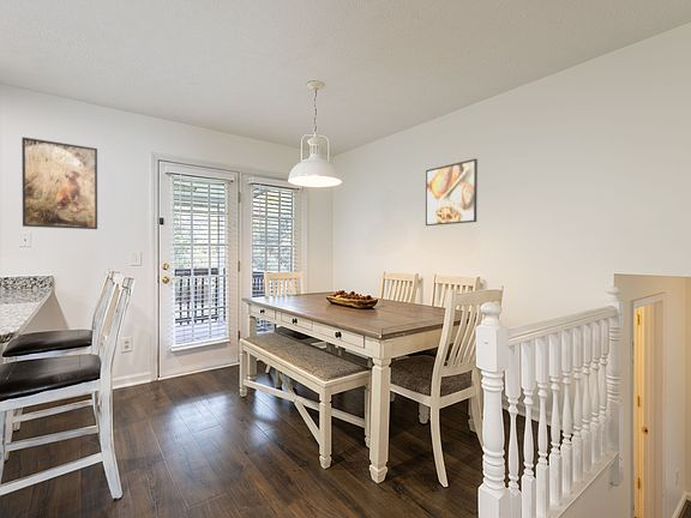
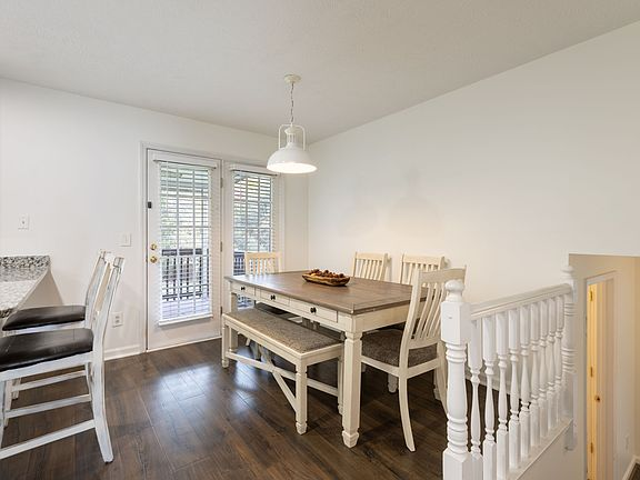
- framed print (449, 194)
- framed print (61, 185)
